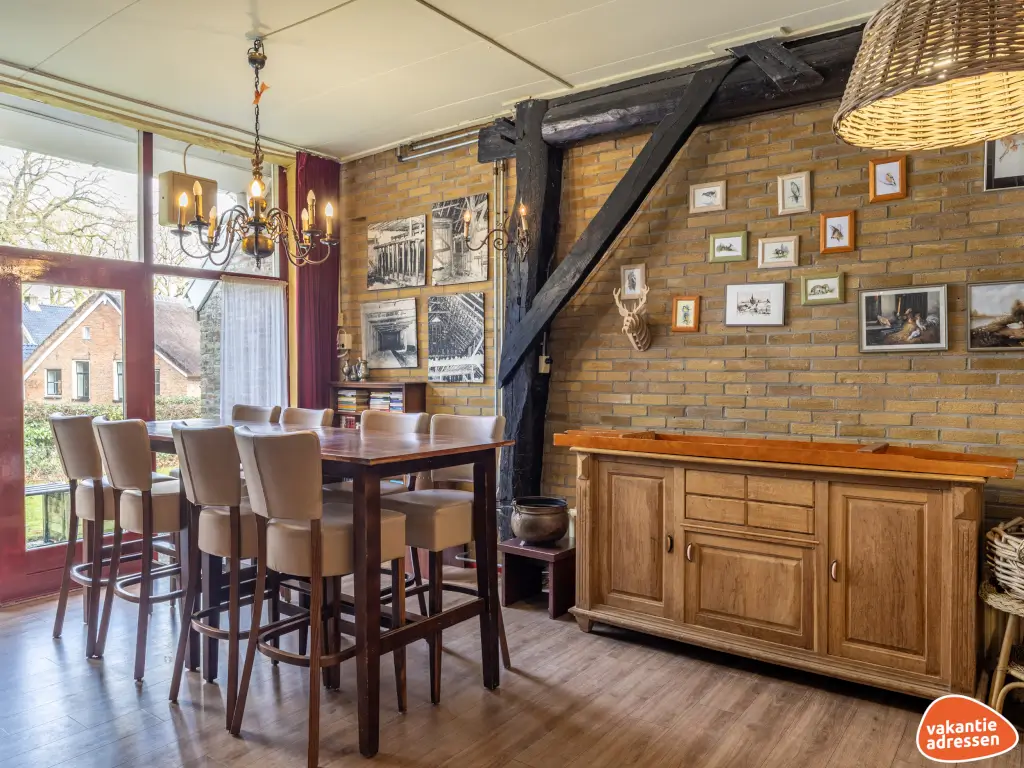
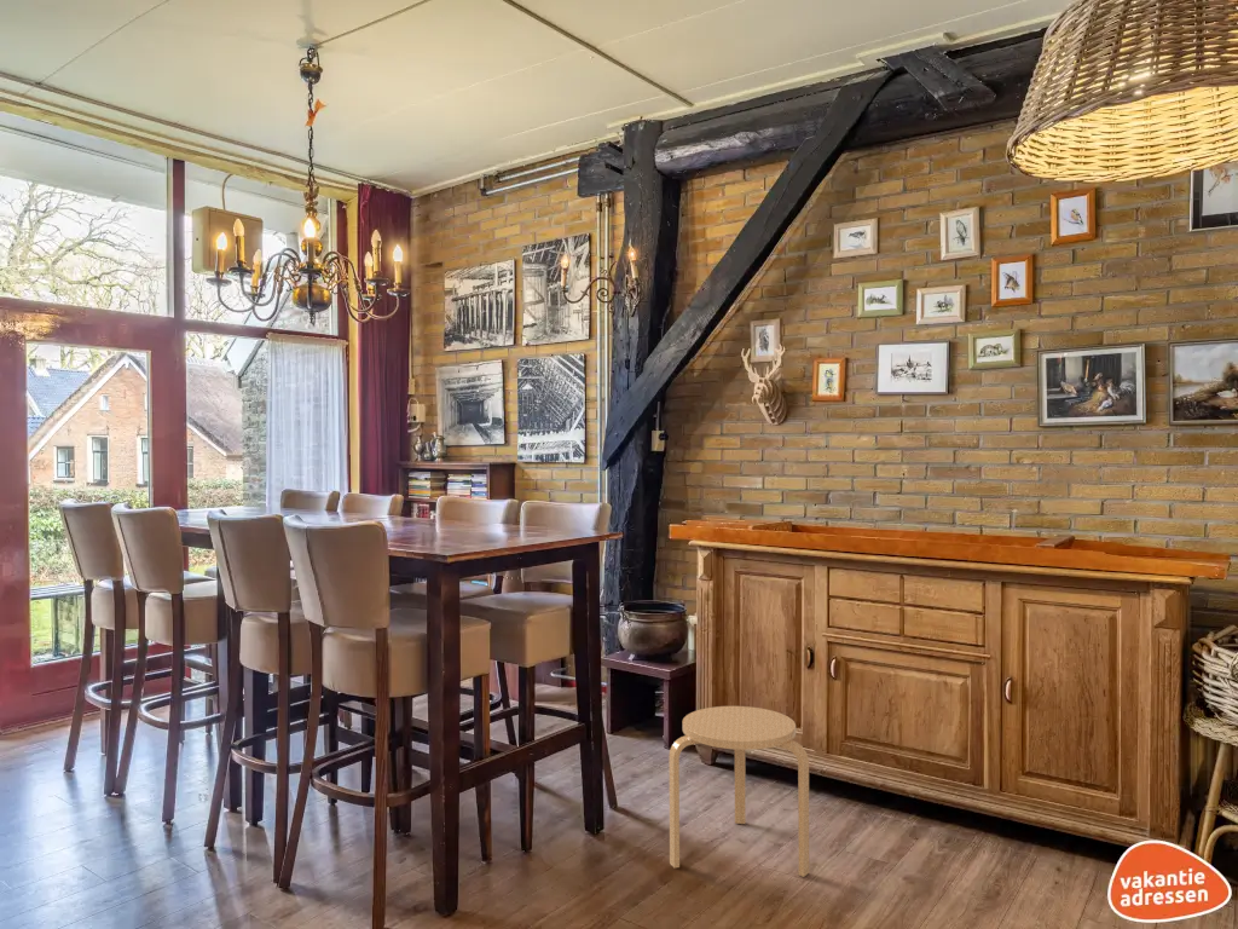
+ stool (739, 784)
